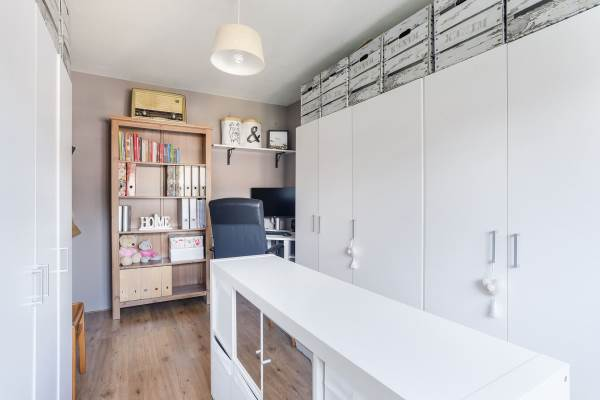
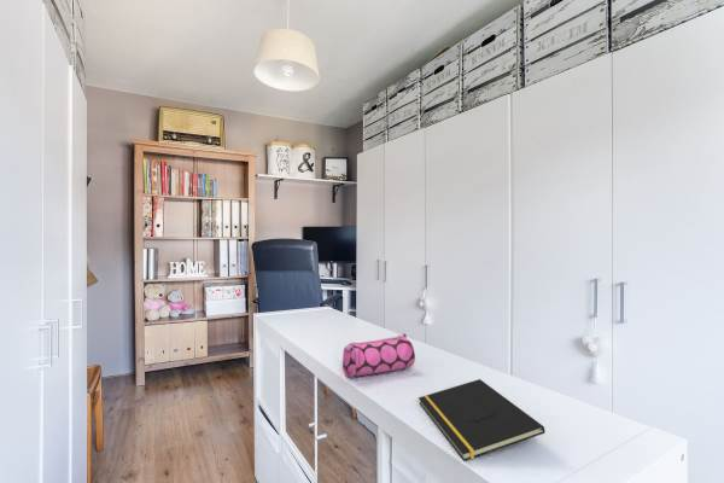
+ notepad (473, 413)
+ pencil case (378, 354)
